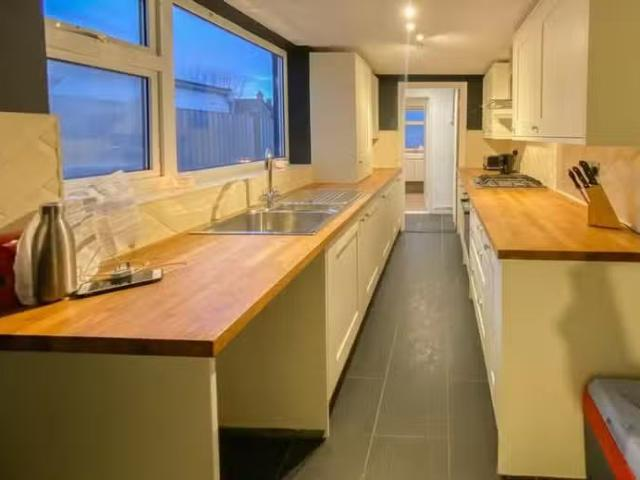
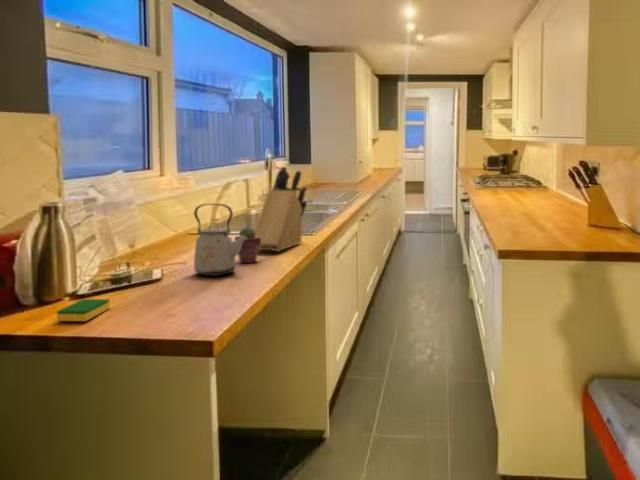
+ kettle (221, 239)
+ potted succulent (248, 244)
+ knife block (280, 206)
+ dish sponge (84, 309)
